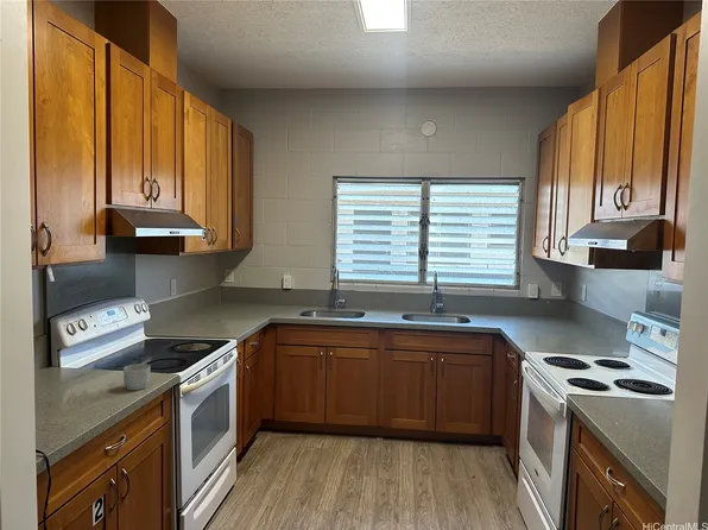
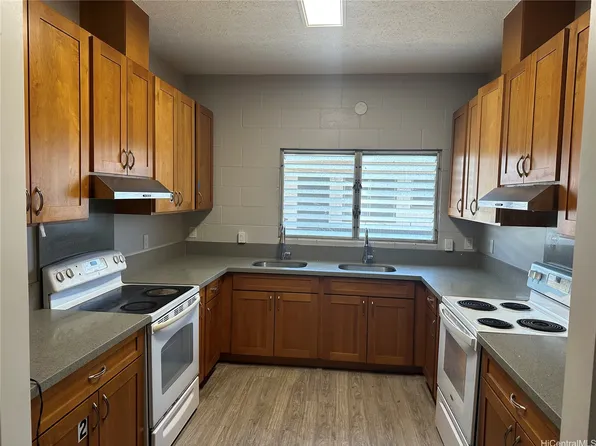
- mug (137, 376)
